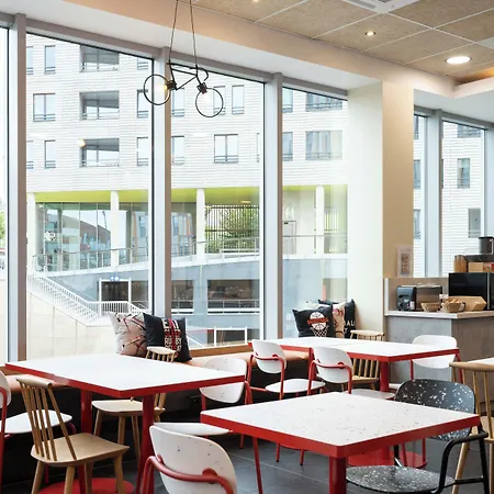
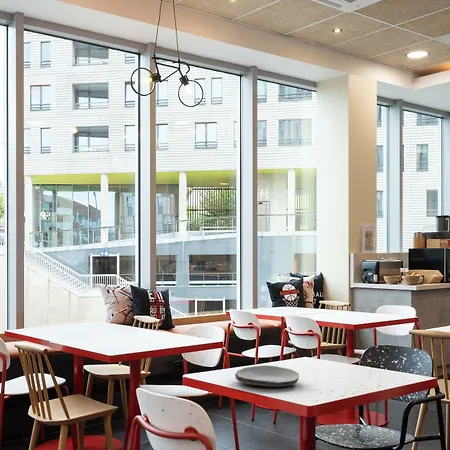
+ plate (267, 376)
